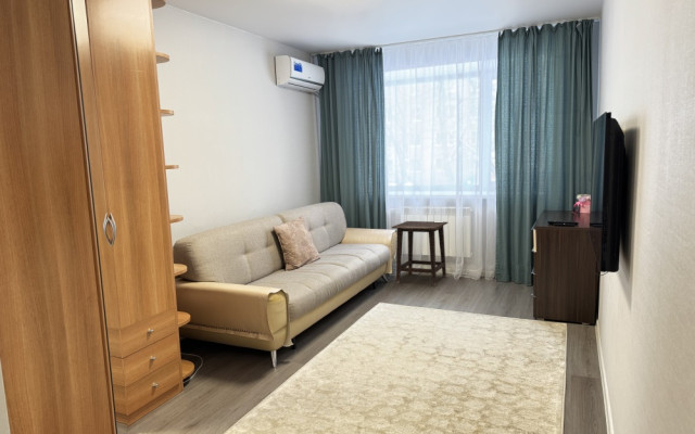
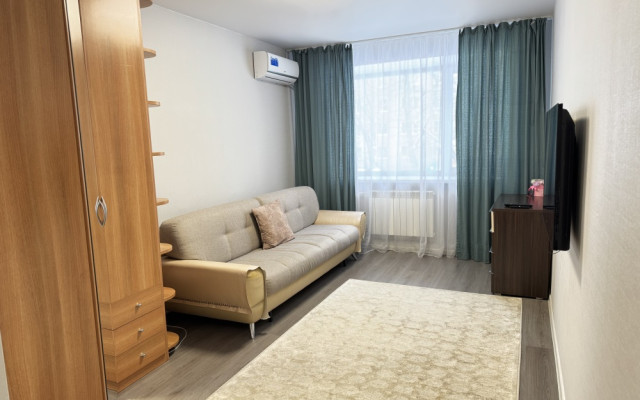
- side table (420, 260)
